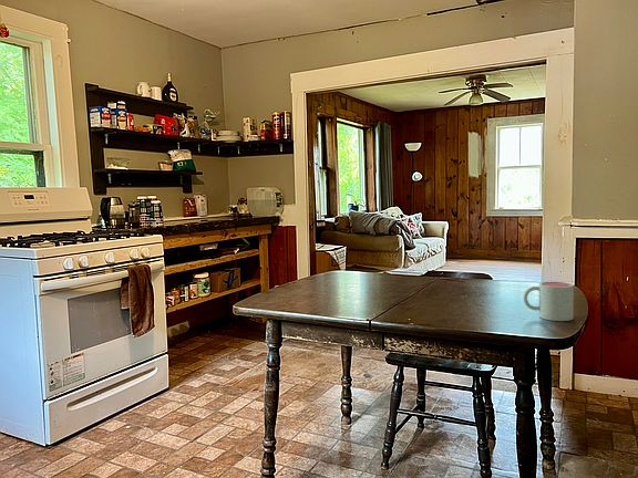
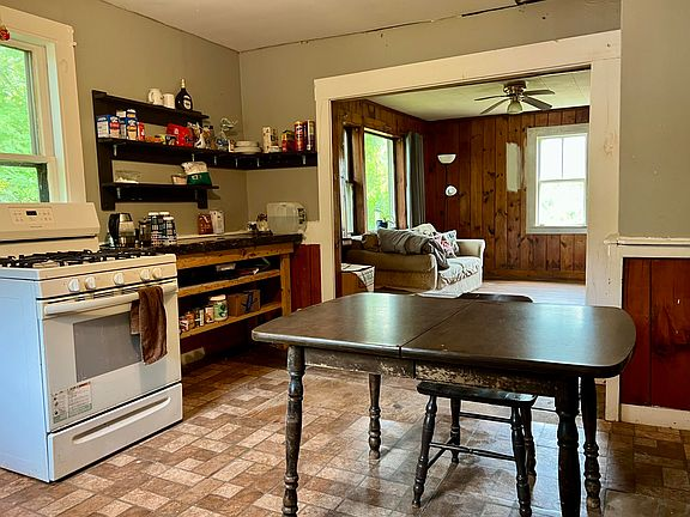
- mug (547, 300)
